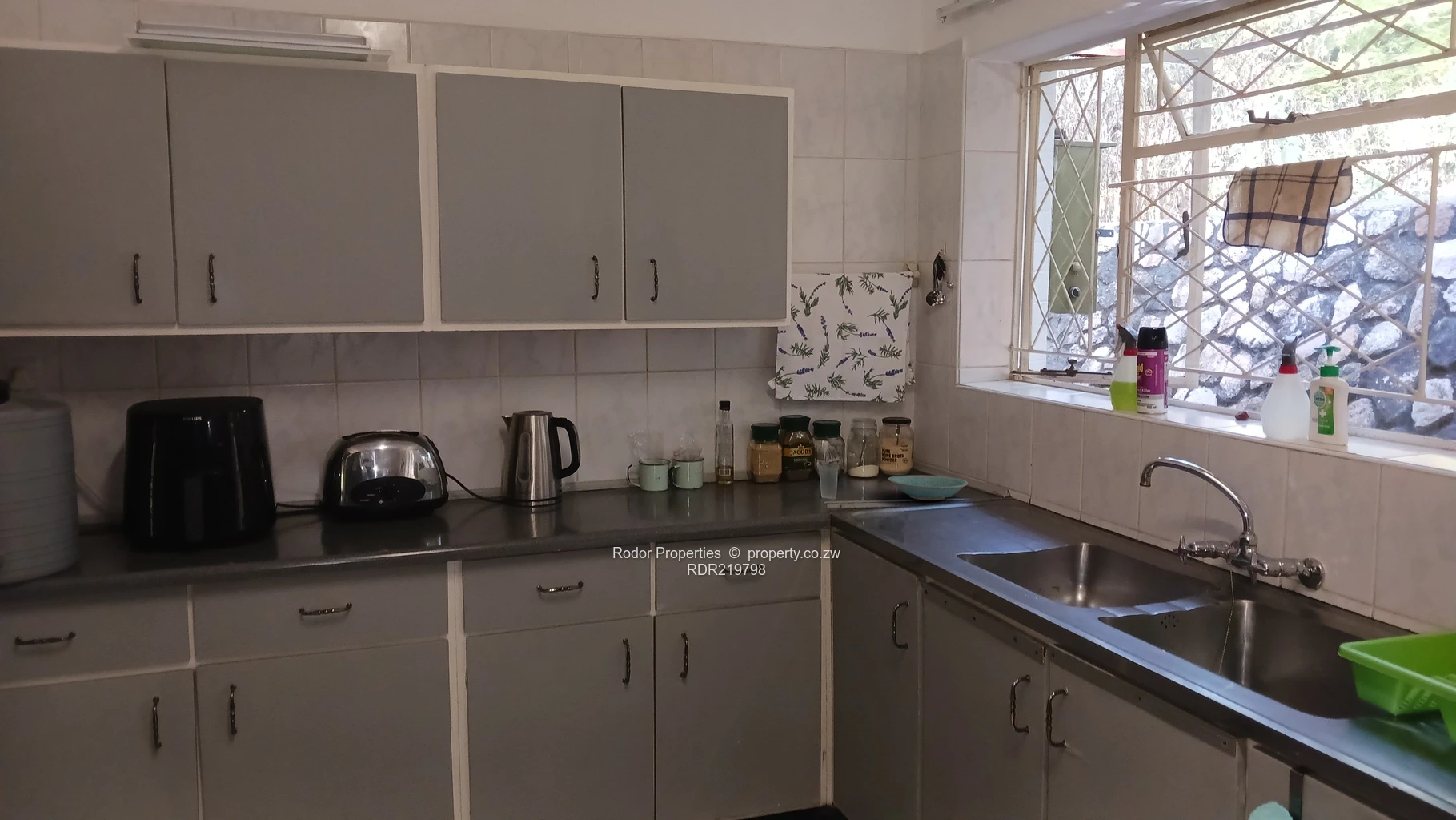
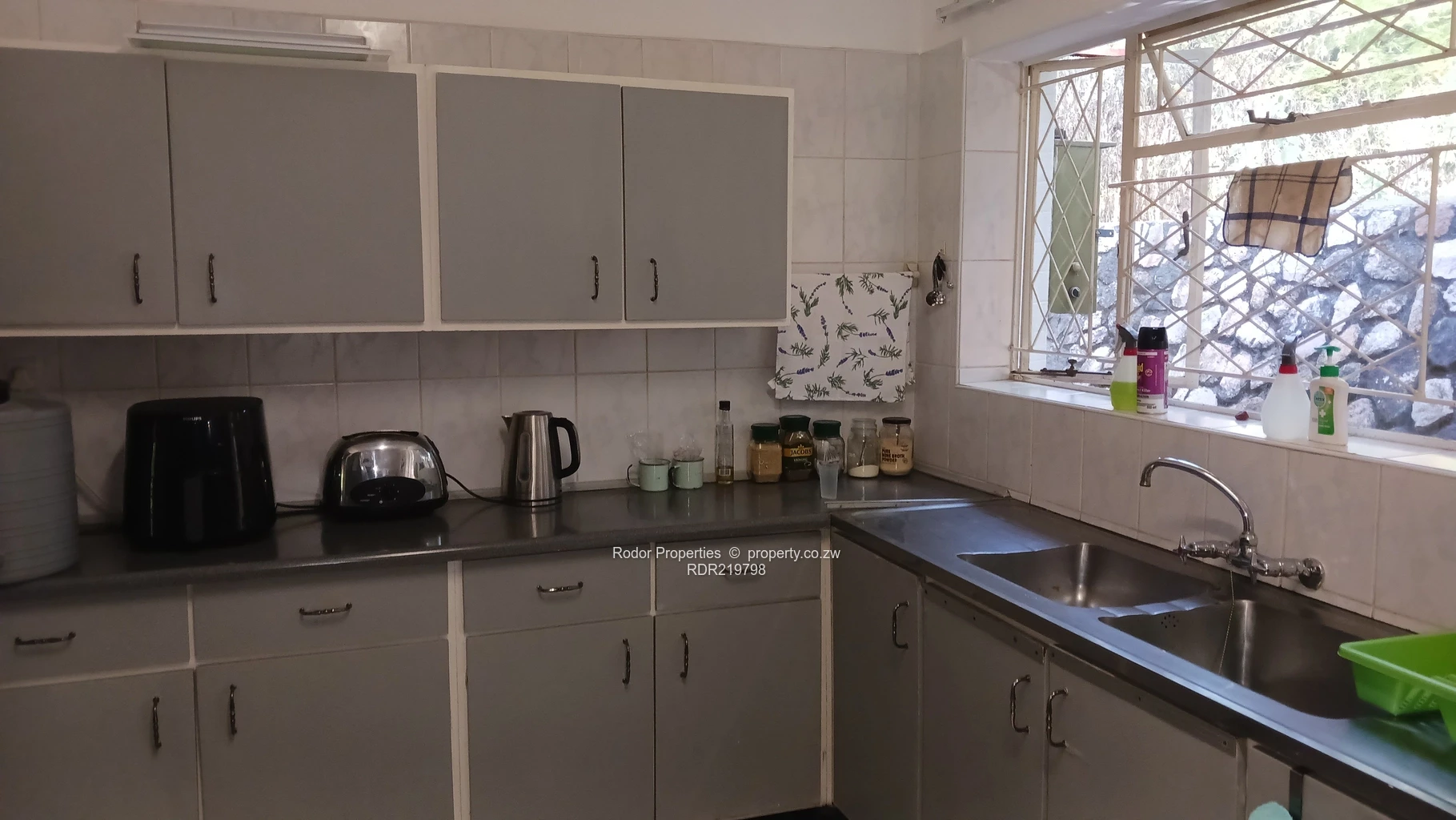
- bowl (927, 488)
